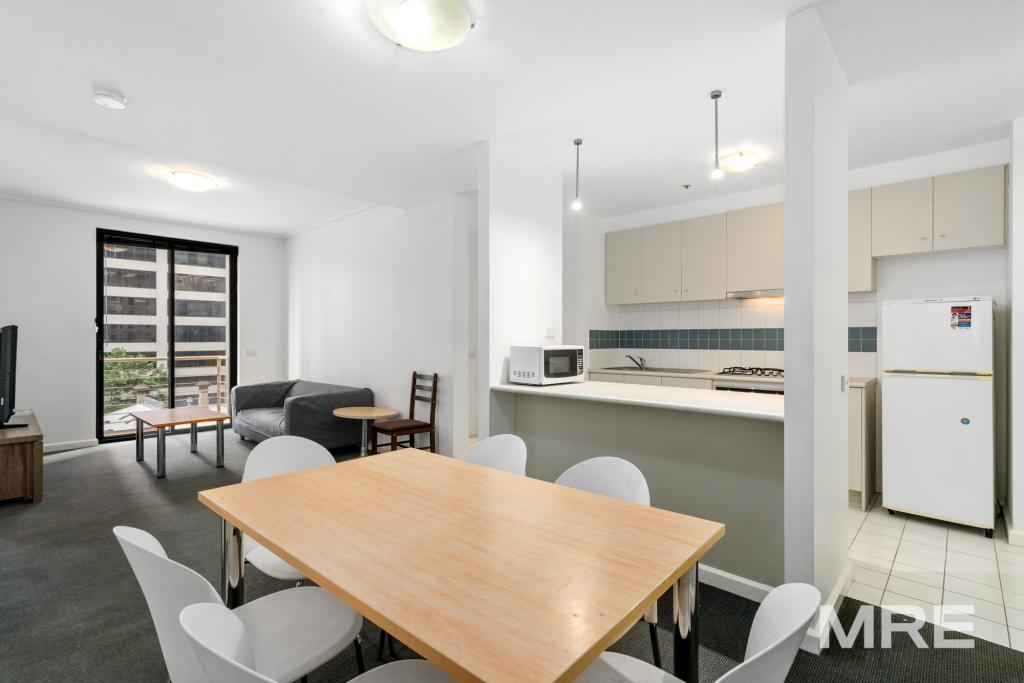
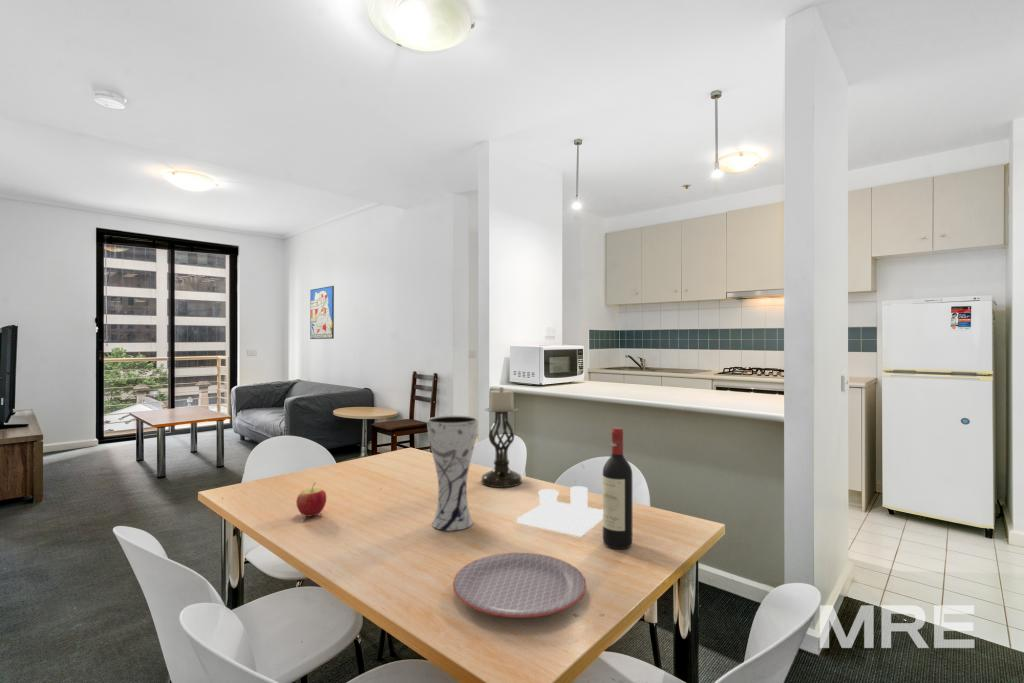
+ wine bottle (617, 486)
+ wall art (321, 313)
+ salt and pepper shaker set (563, 503)
+ candle holder (502, 434)
+ plate (519, 585)
+ apple (311, 498)
+ vase (452, 471)
